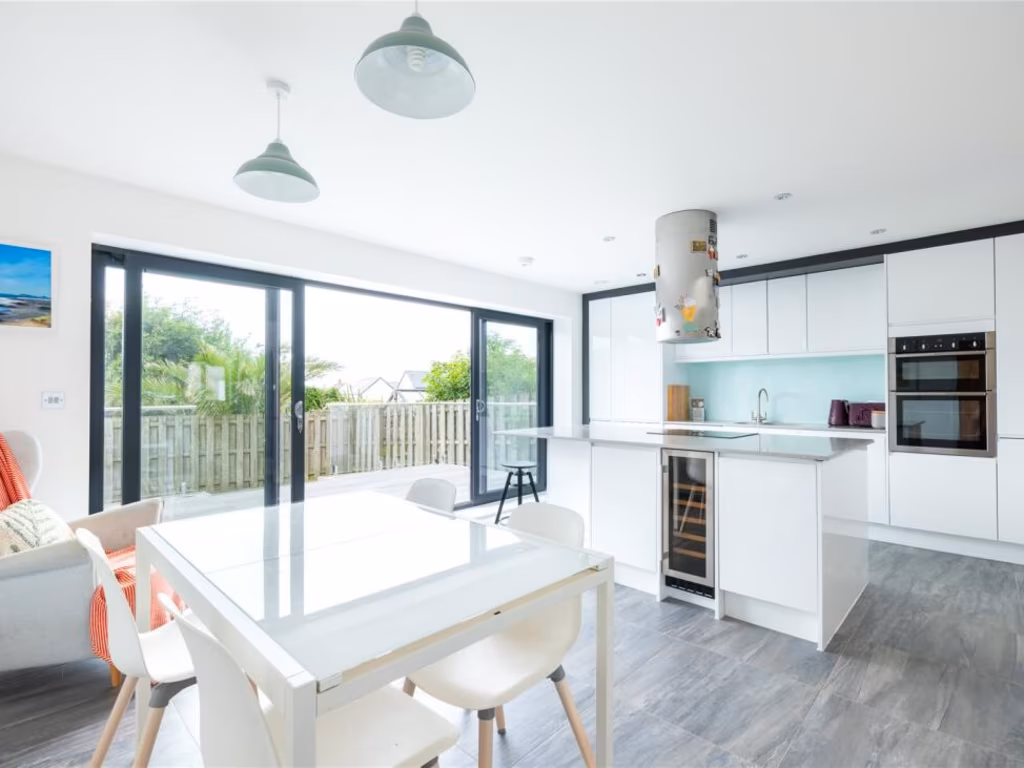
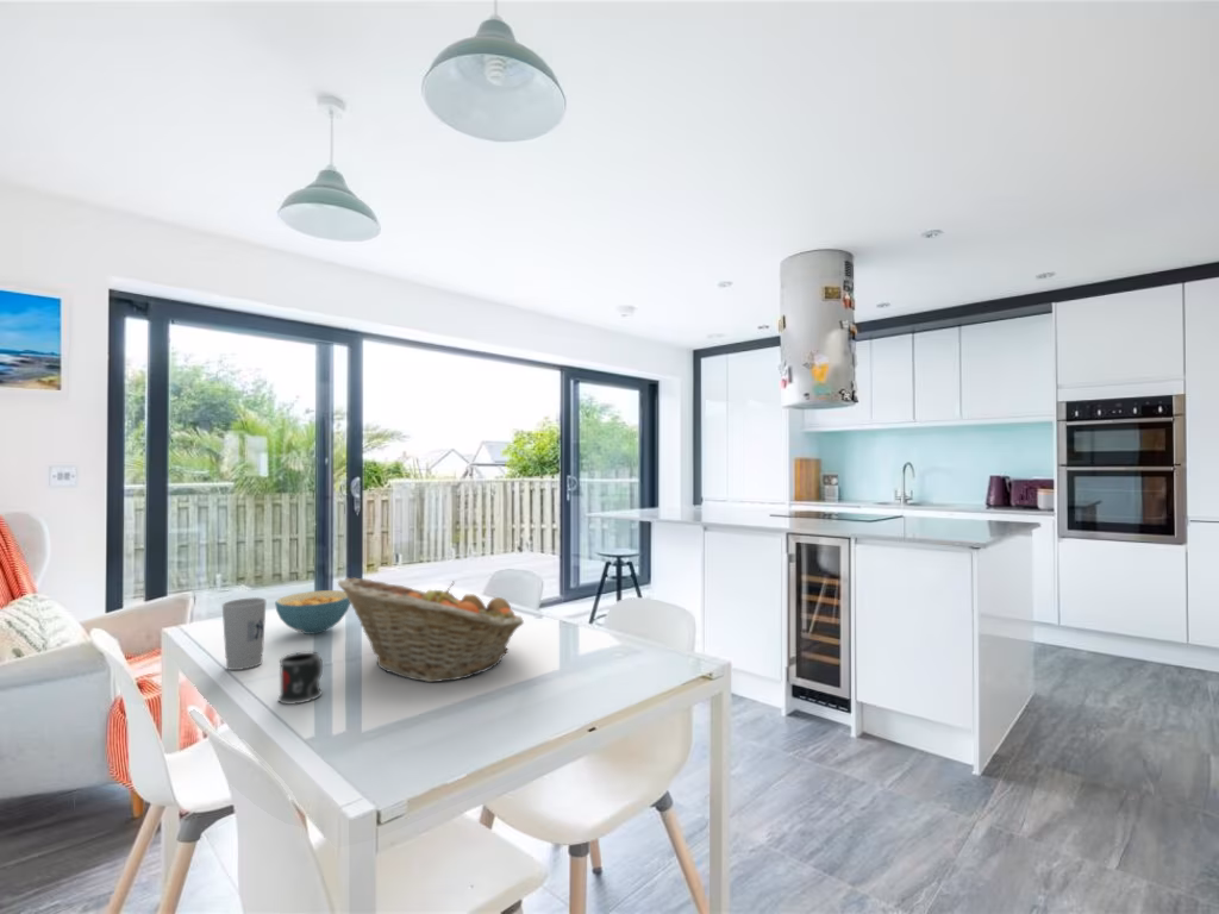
+ mug (305, 675)
+ cup (244, 633)
+ fruit basket (431, 616)
+ cereal bowl (314, 614)
